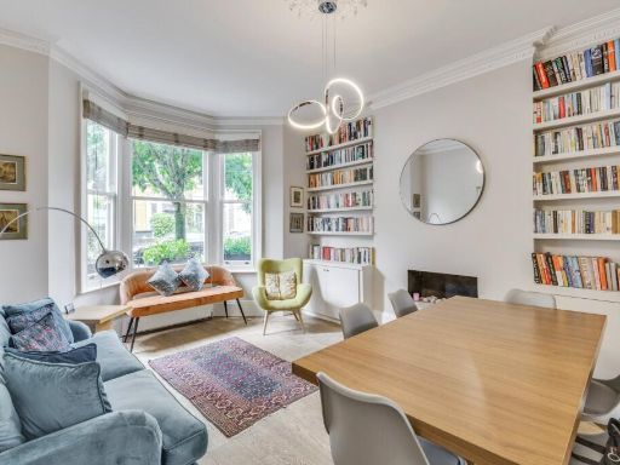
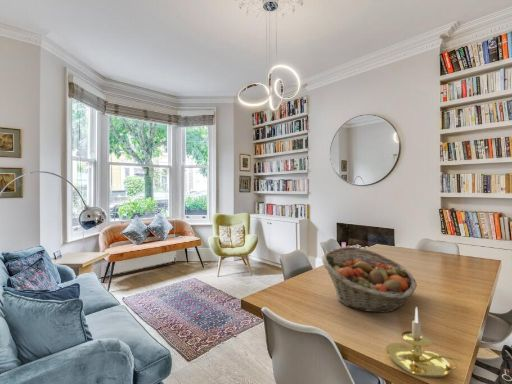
+ fruit basket (367, 276)
+ candle holder (421, 336)
